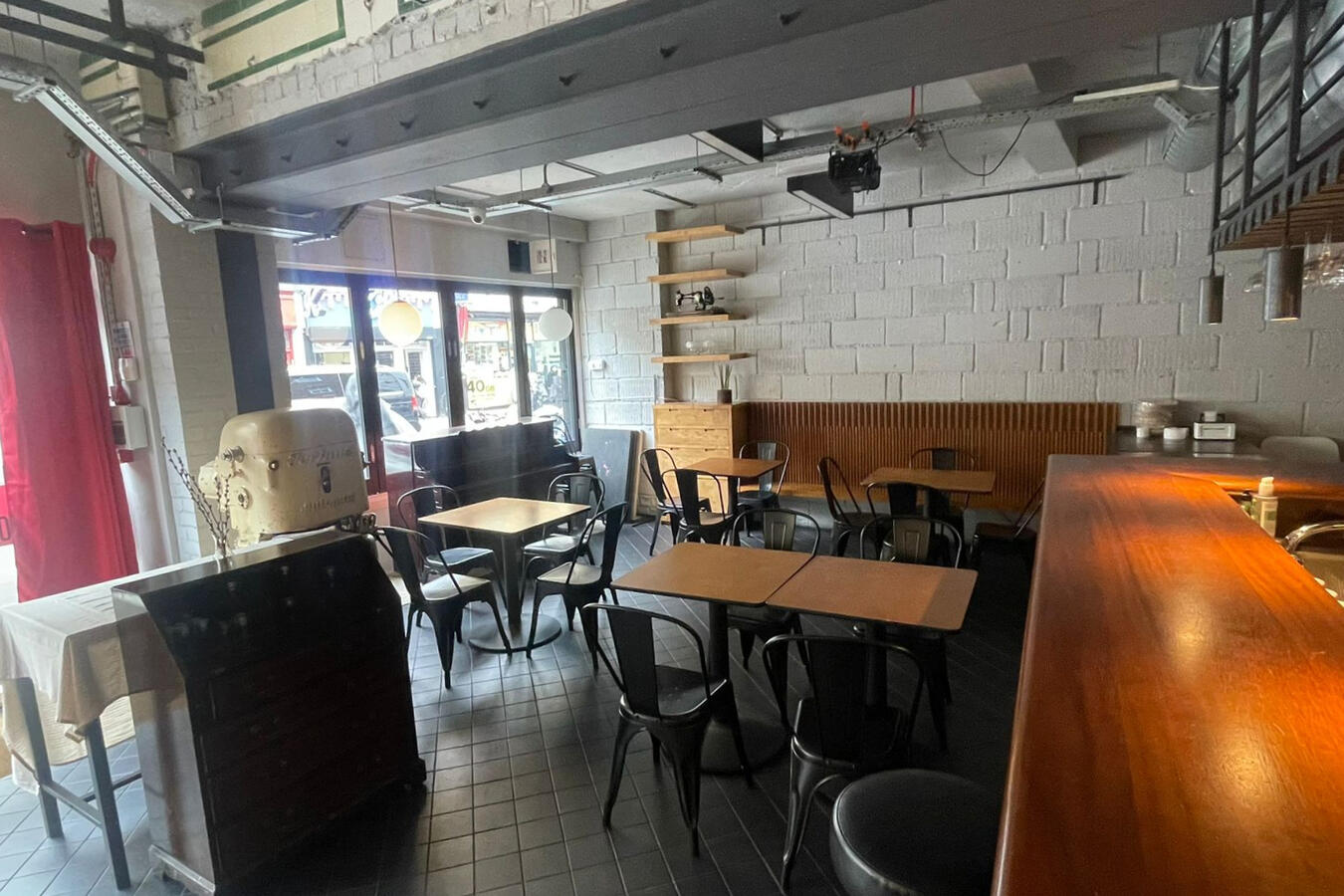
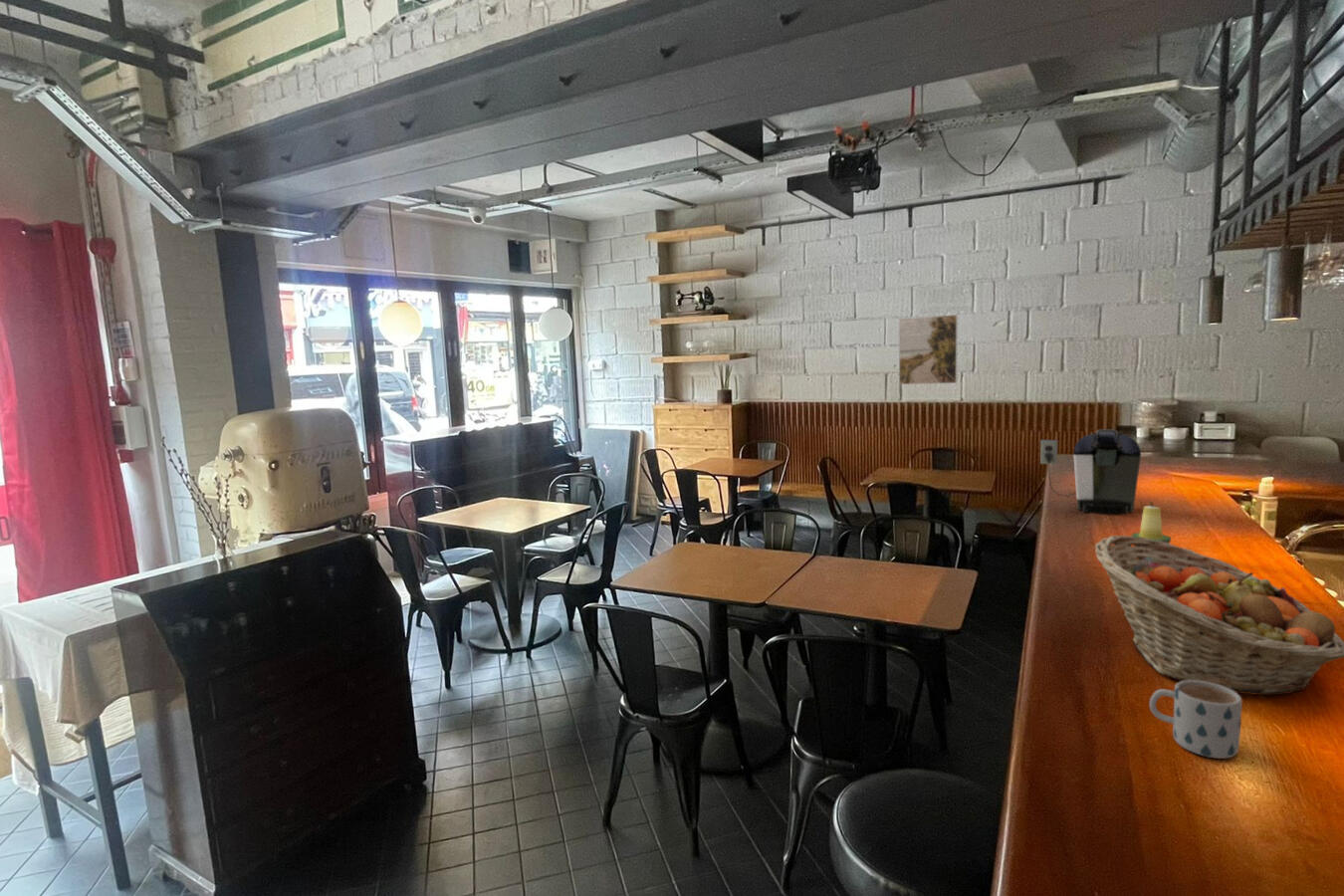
+ mug (1193, 715)
+ coffee maker (1087, 469)
+ fruit basket (1207, 606)
+ candle holder (1151, 526)
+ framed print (927, 350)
